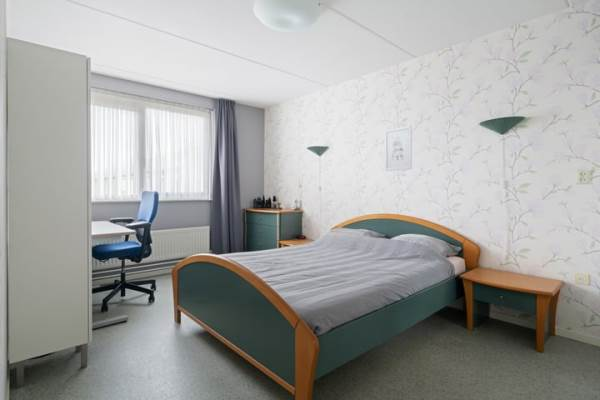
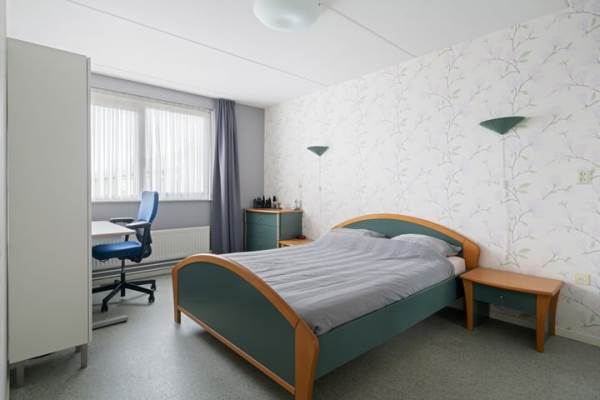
- wall art (397, 149)
